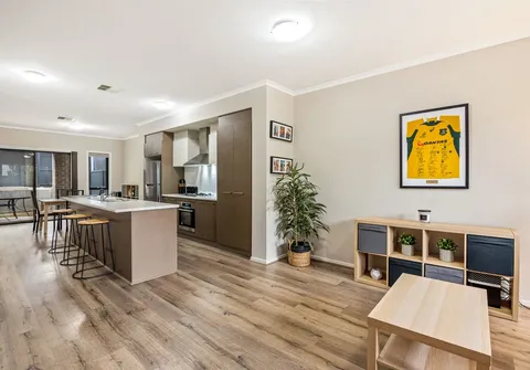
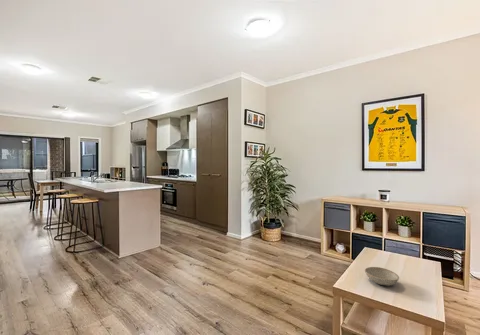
+ bowl (381, 277)
